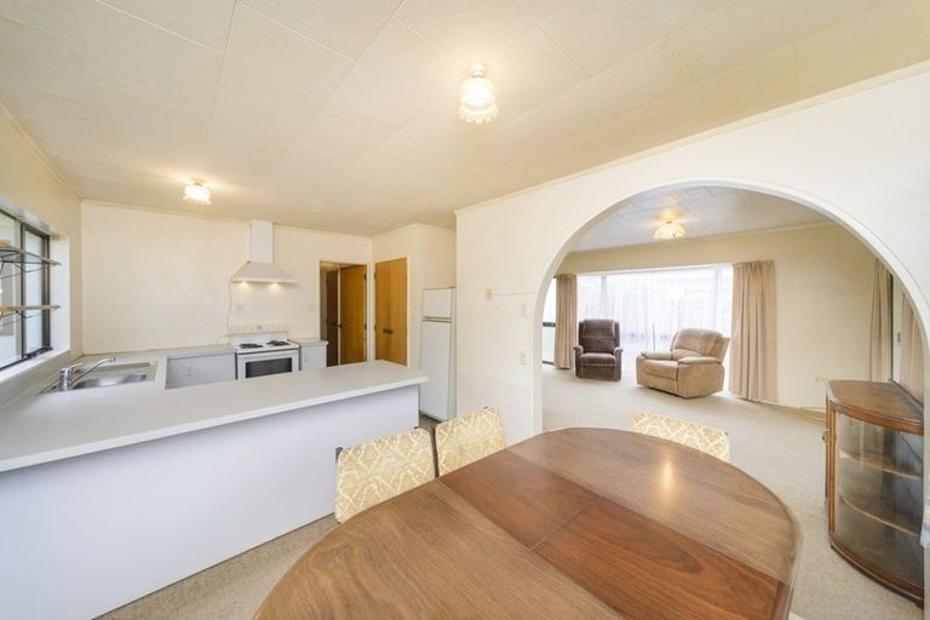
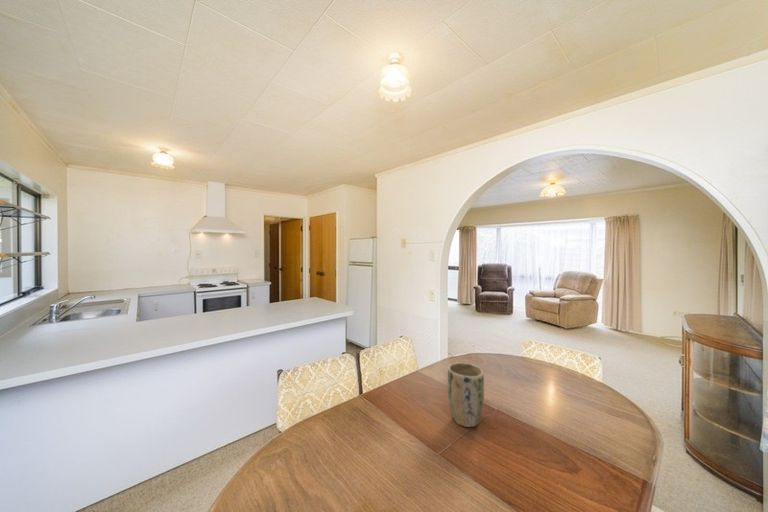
+ plant pot (465, 394)
